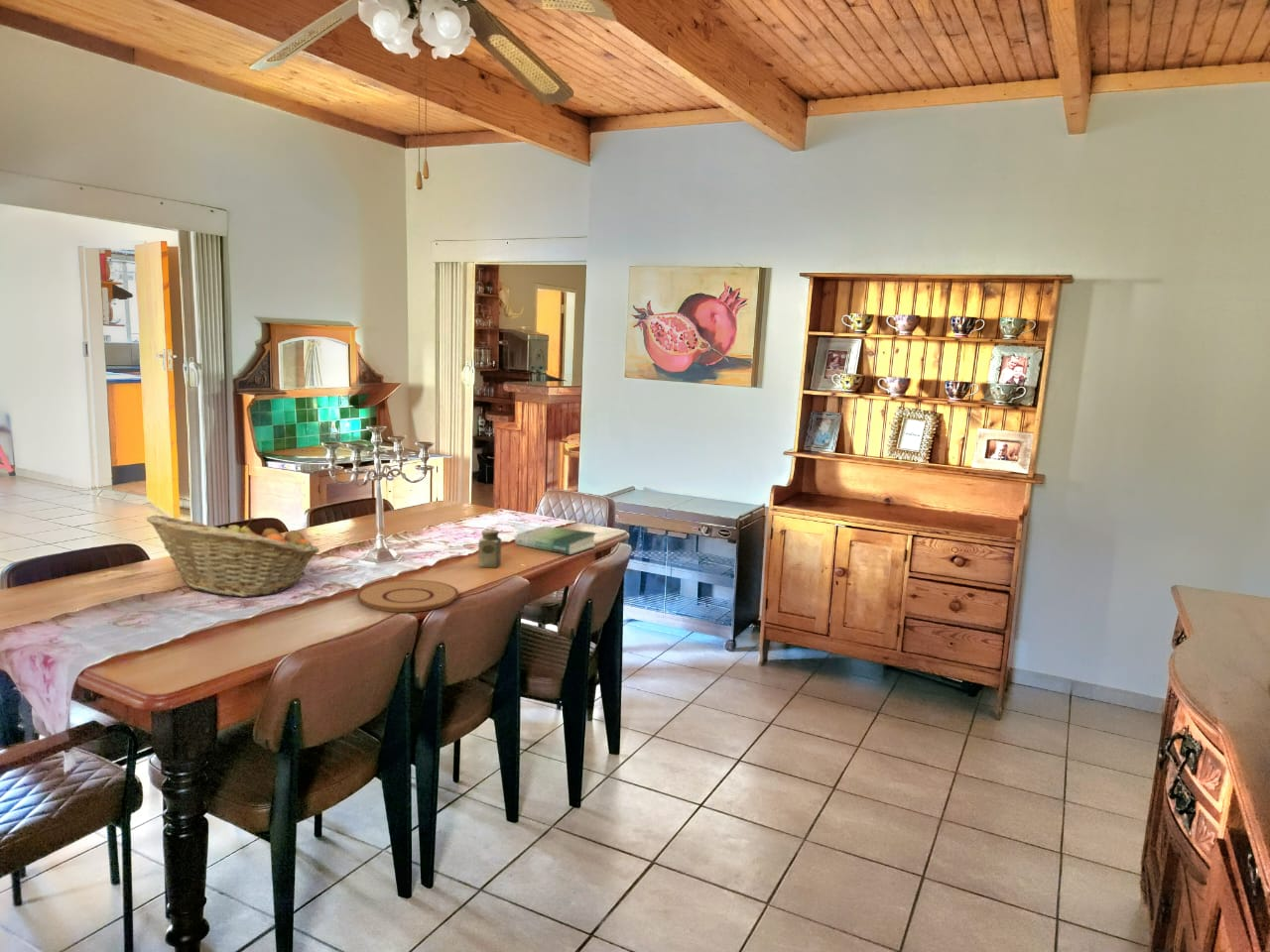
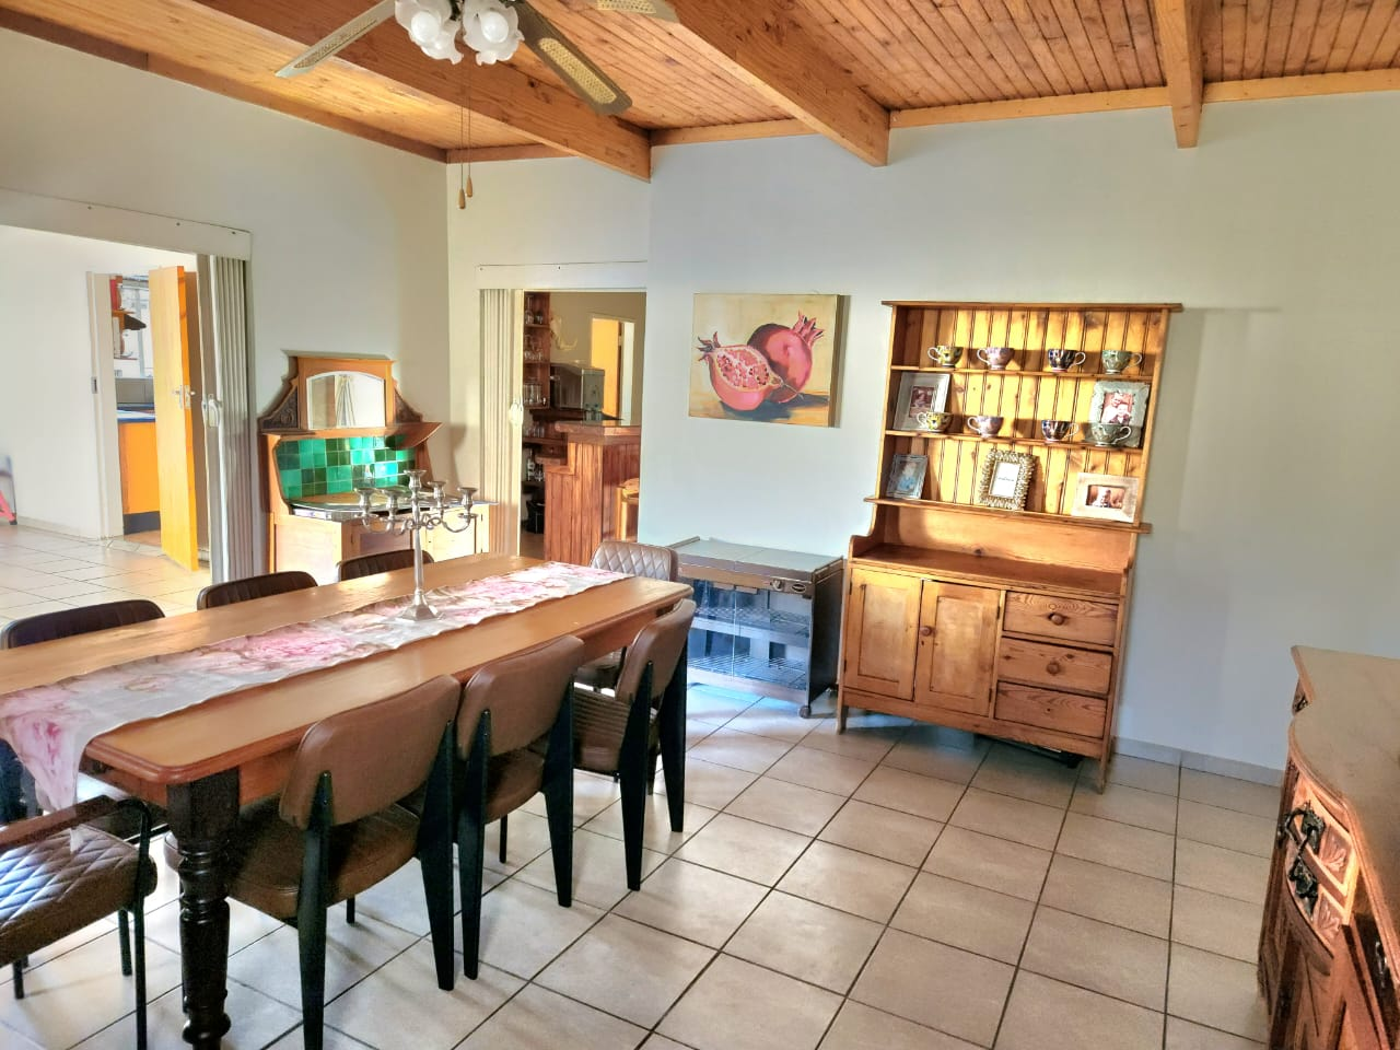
- book (556, 537)
- fruit basket (234, 547)
- plate (408, 595)
- salt shaker (489, 547)
